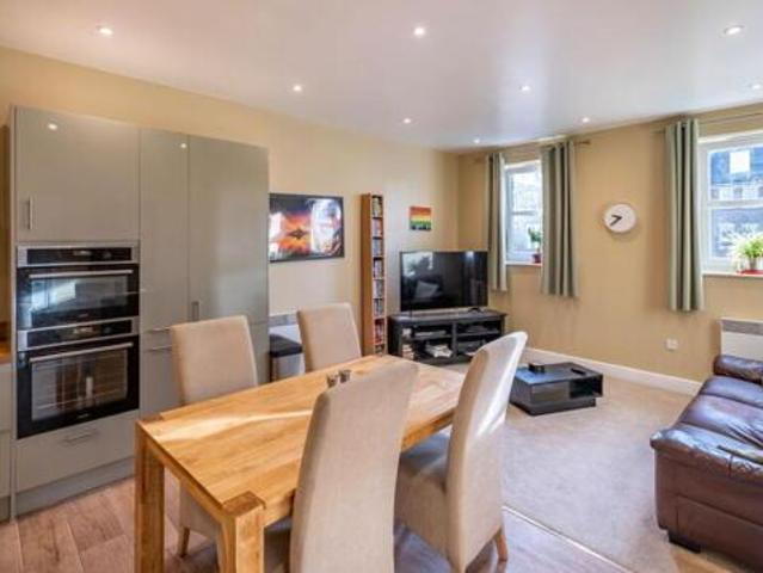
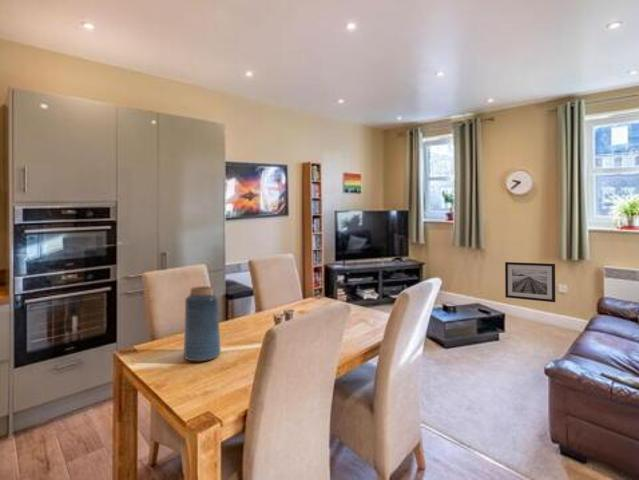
+ wall art (529, 281)
+ vase (202, 321)
